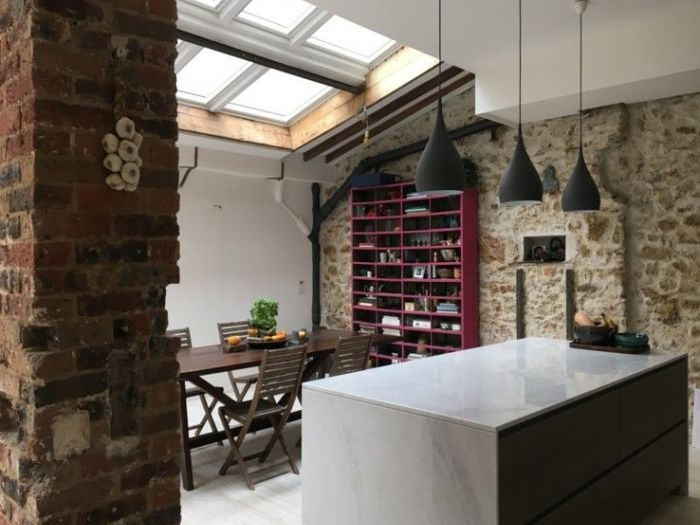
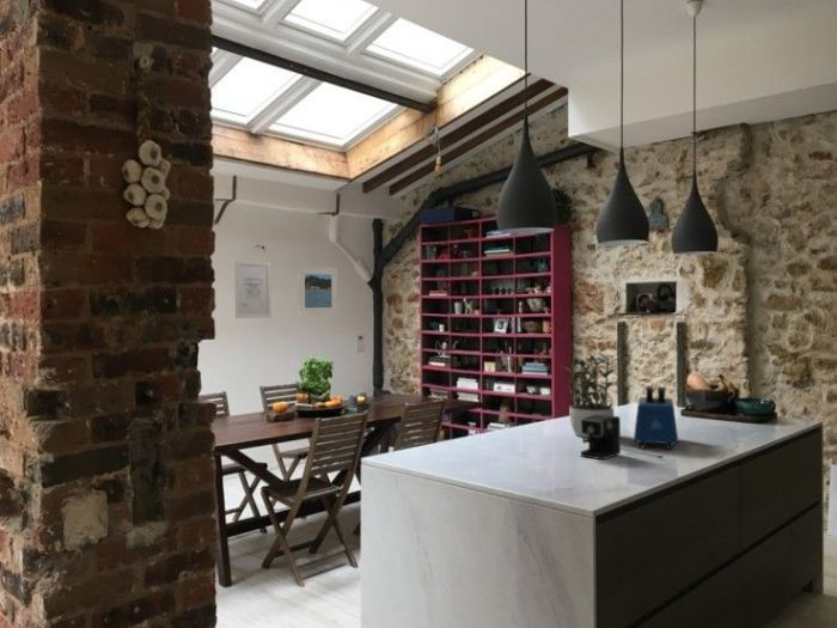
+ coffee maker (619, 438)
+ potted plant (589, 392)
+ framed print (318, 291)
+ toaster (655, 415)
+ wall art (252, 289)
